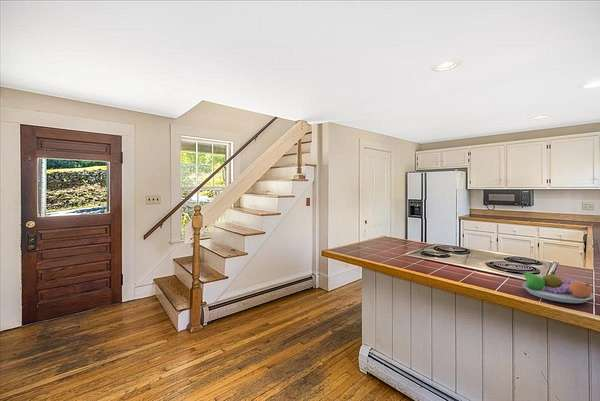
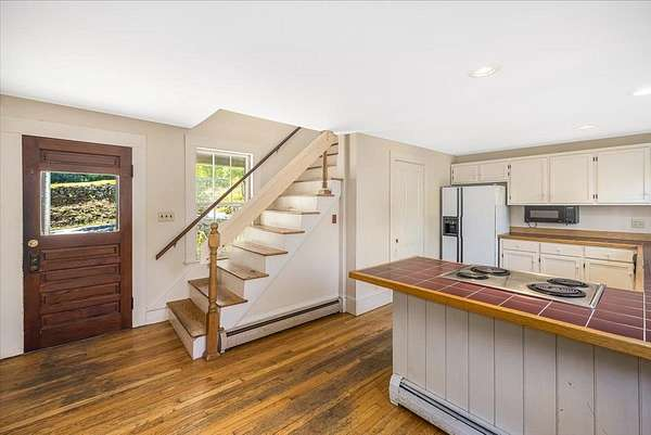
- fruit bowl (553, 284)
